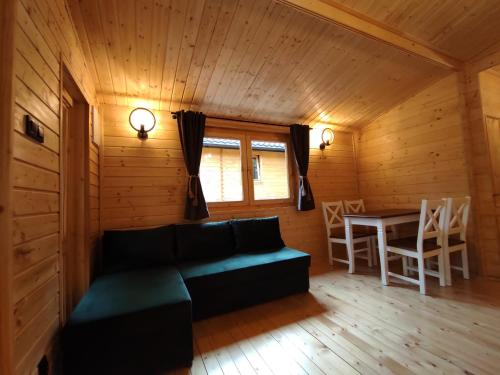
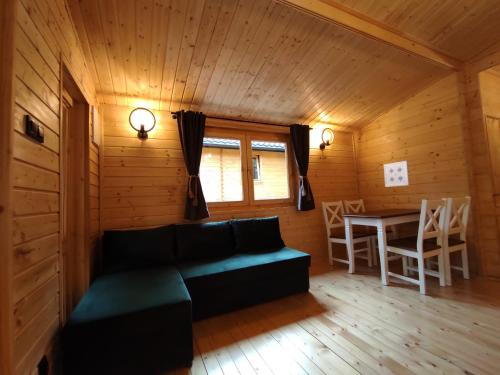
+ wall art (396, 174)
